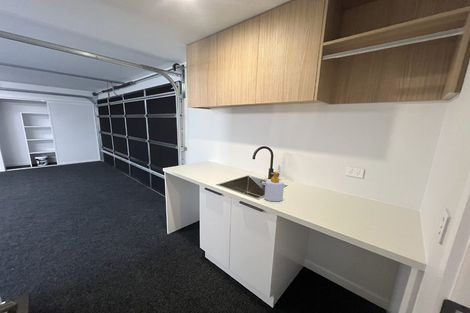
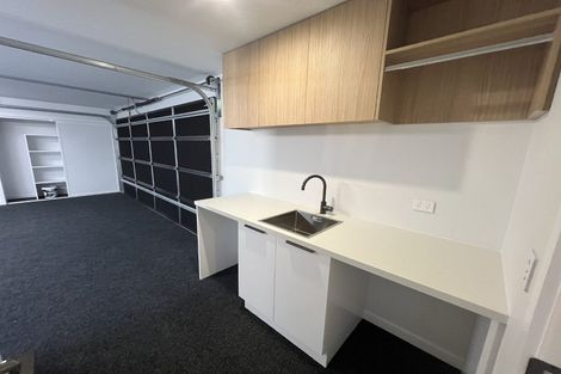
- soap bottle (274, 185)
